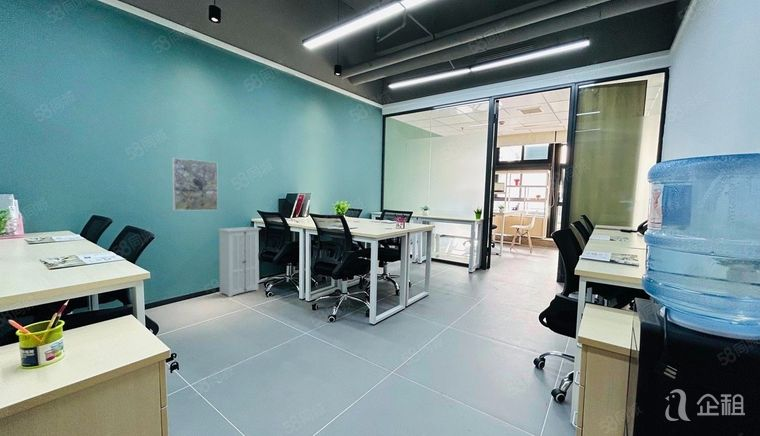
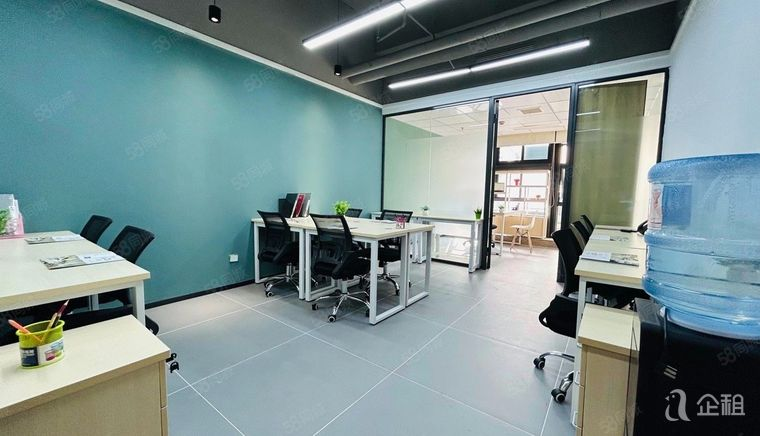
- storage cabinet (239, 259)
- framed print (196, 185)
